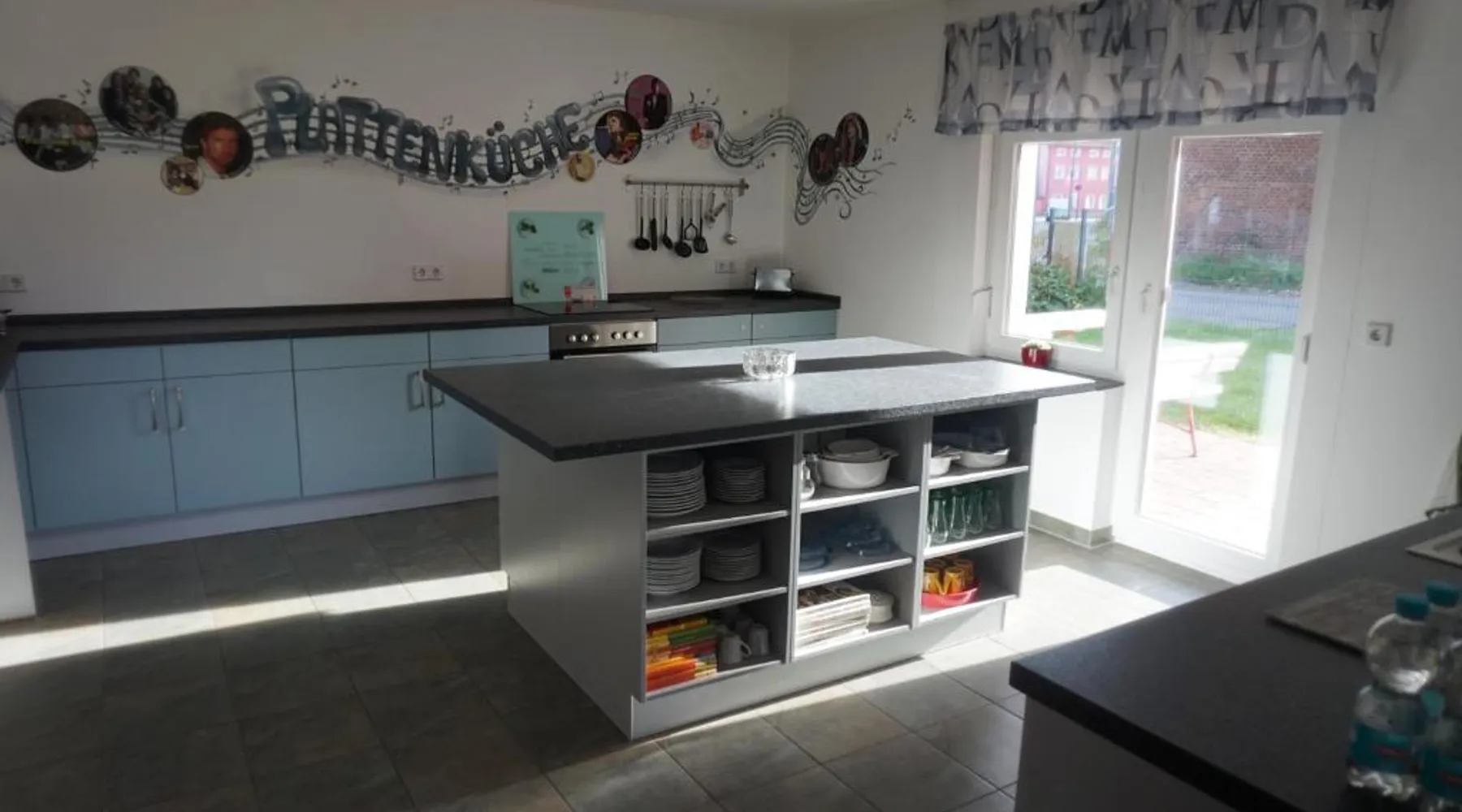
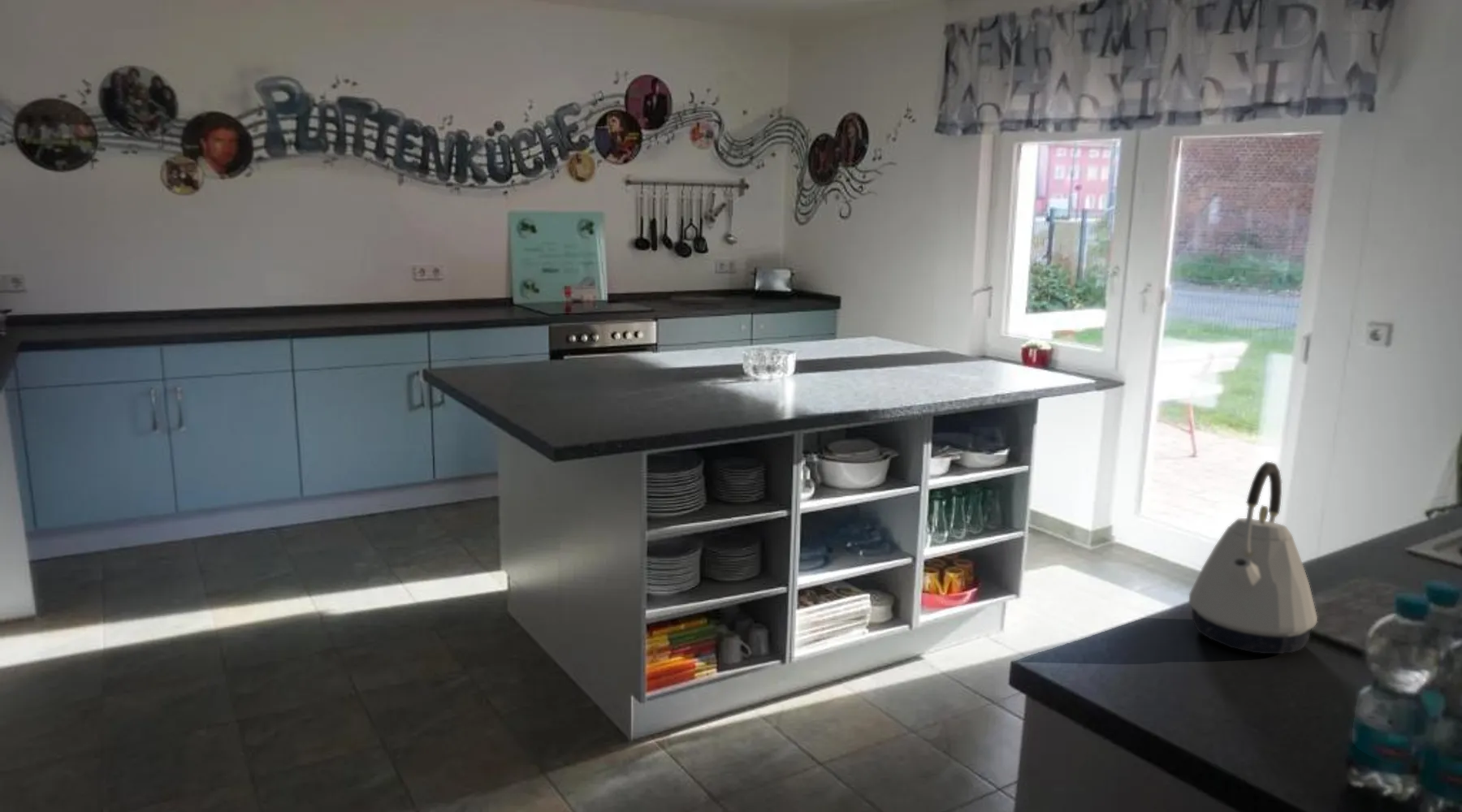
+ kettle (1257, 552)
